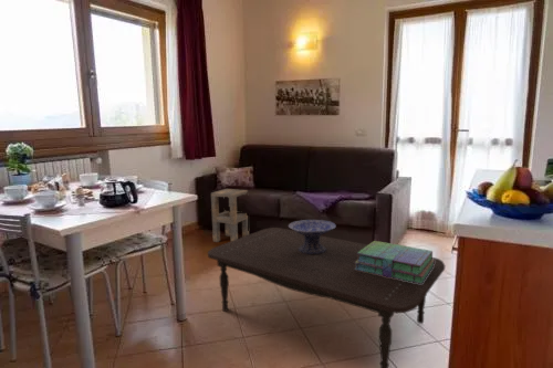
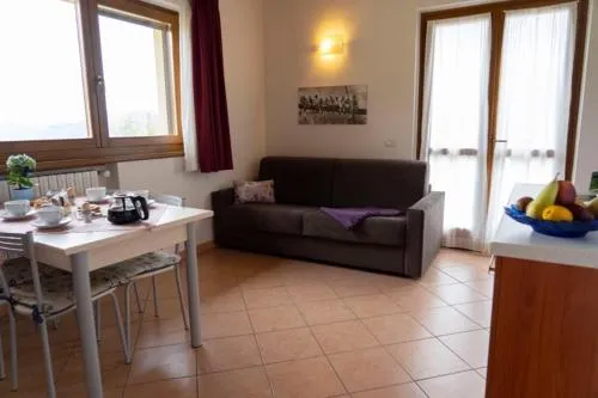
- decorative bowl (312, 239)
- coffee table (319, 286)
- stack of books (395, 261)
- side table (230, 215)
